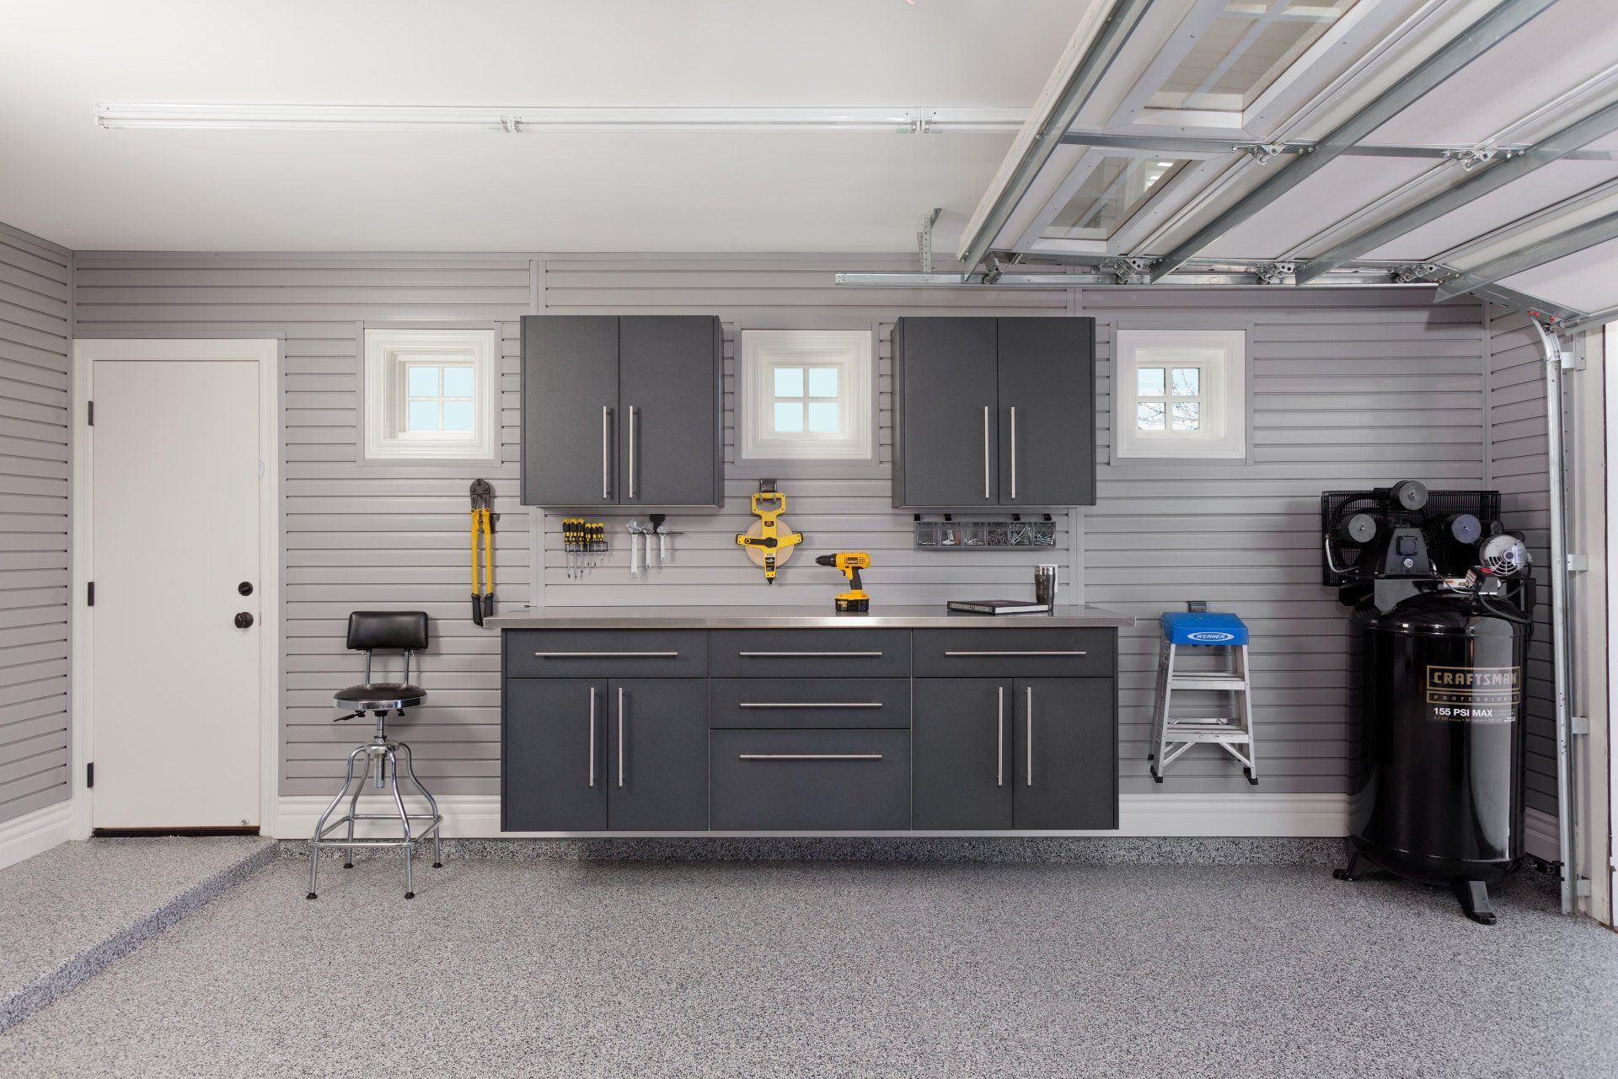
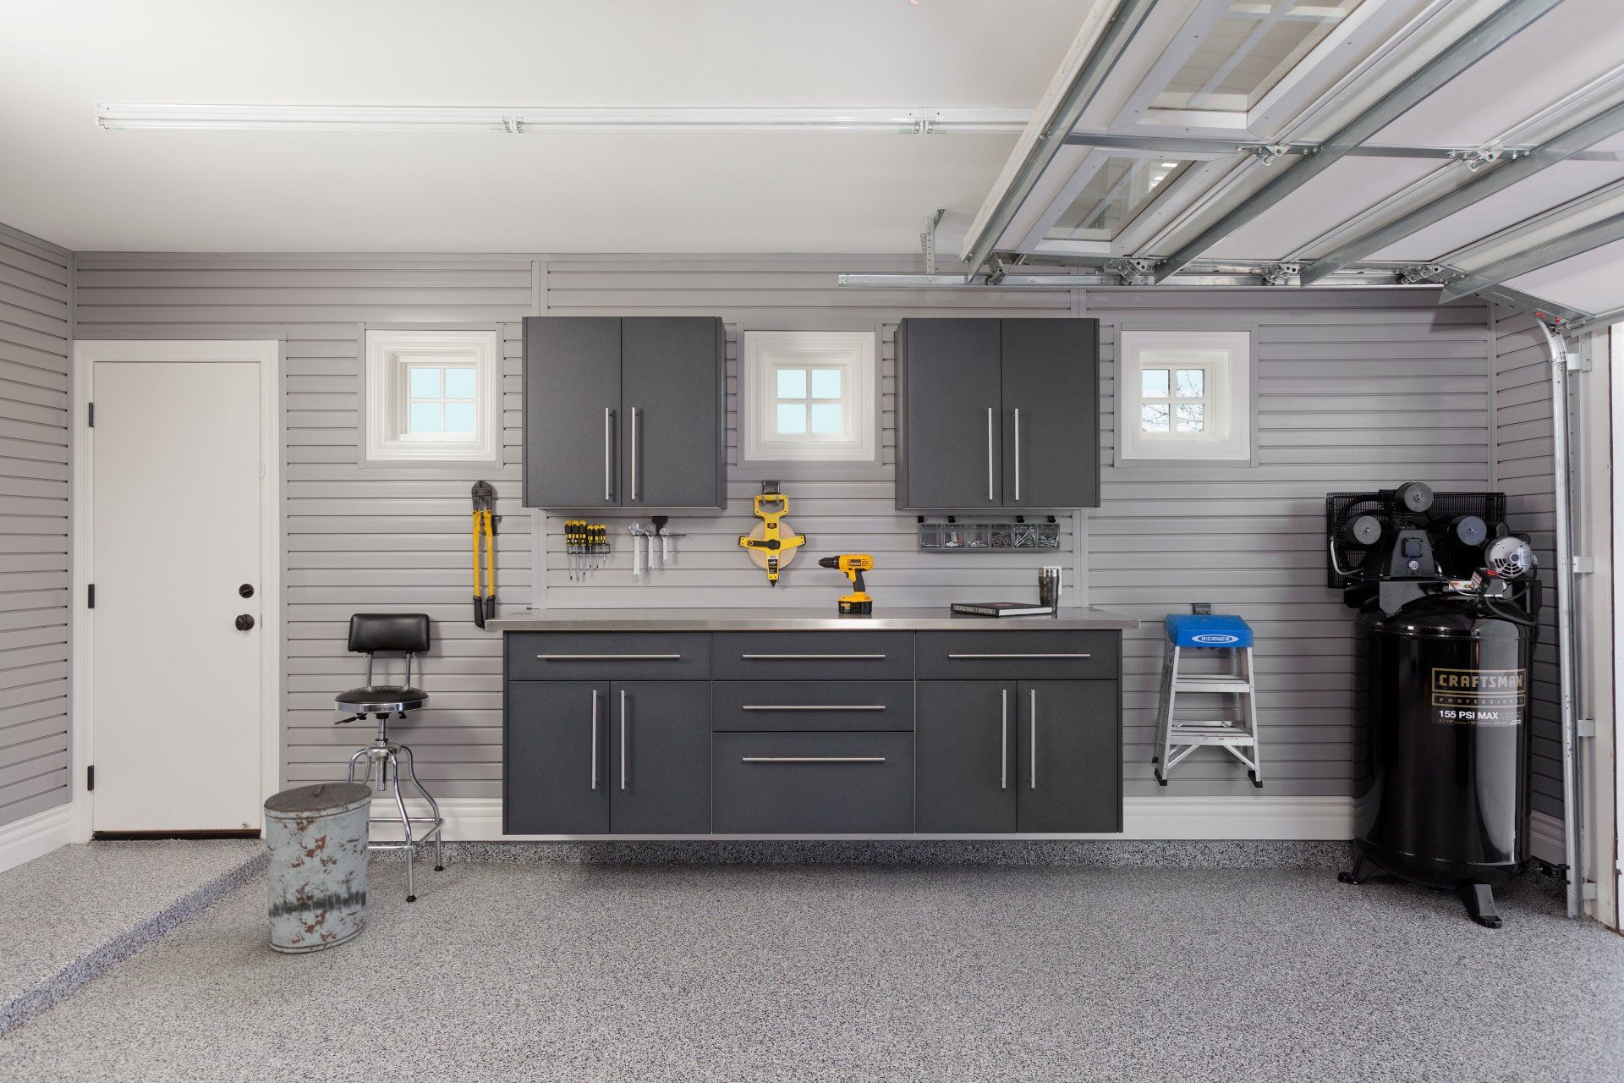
+ trash can (319, 861)
